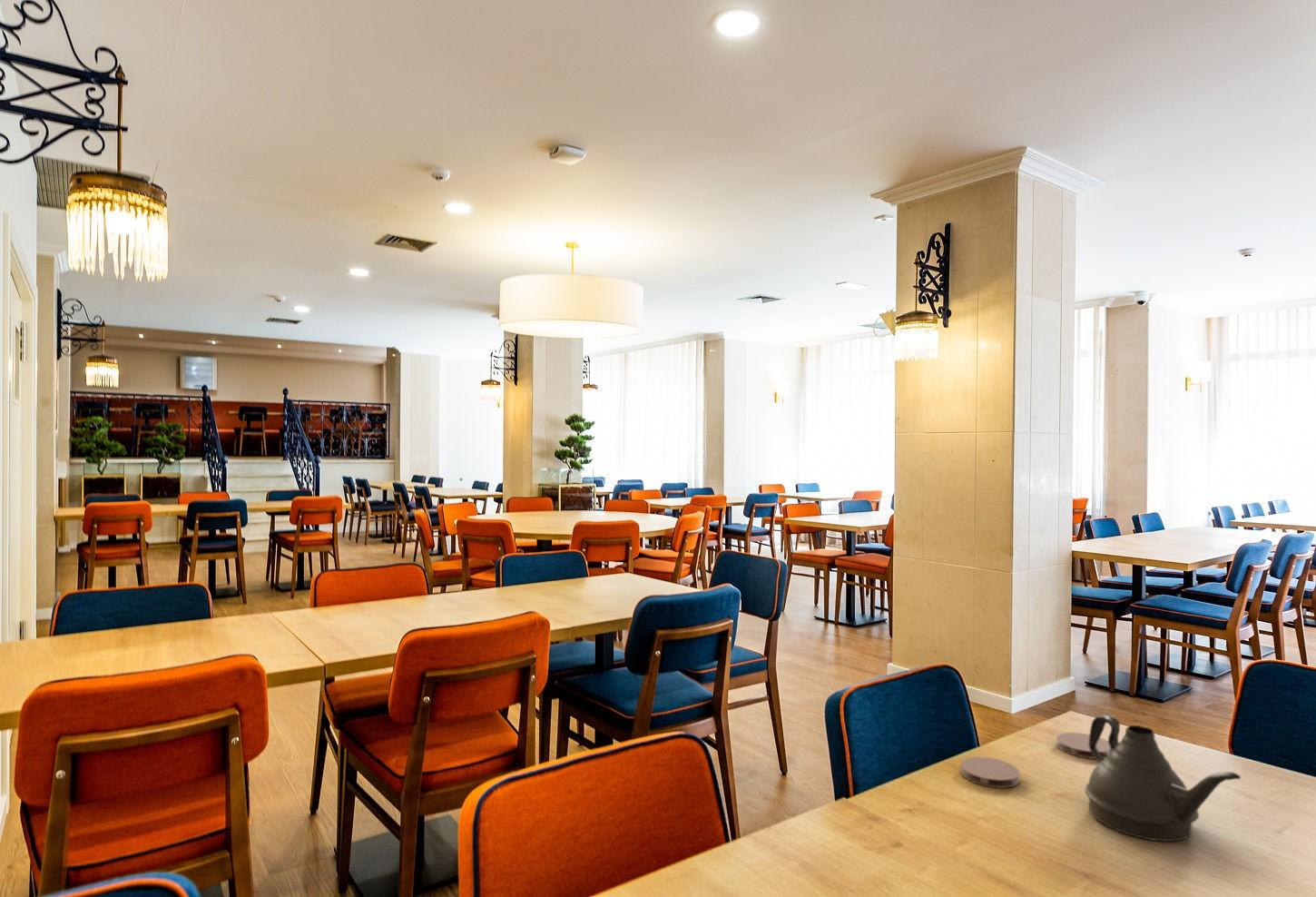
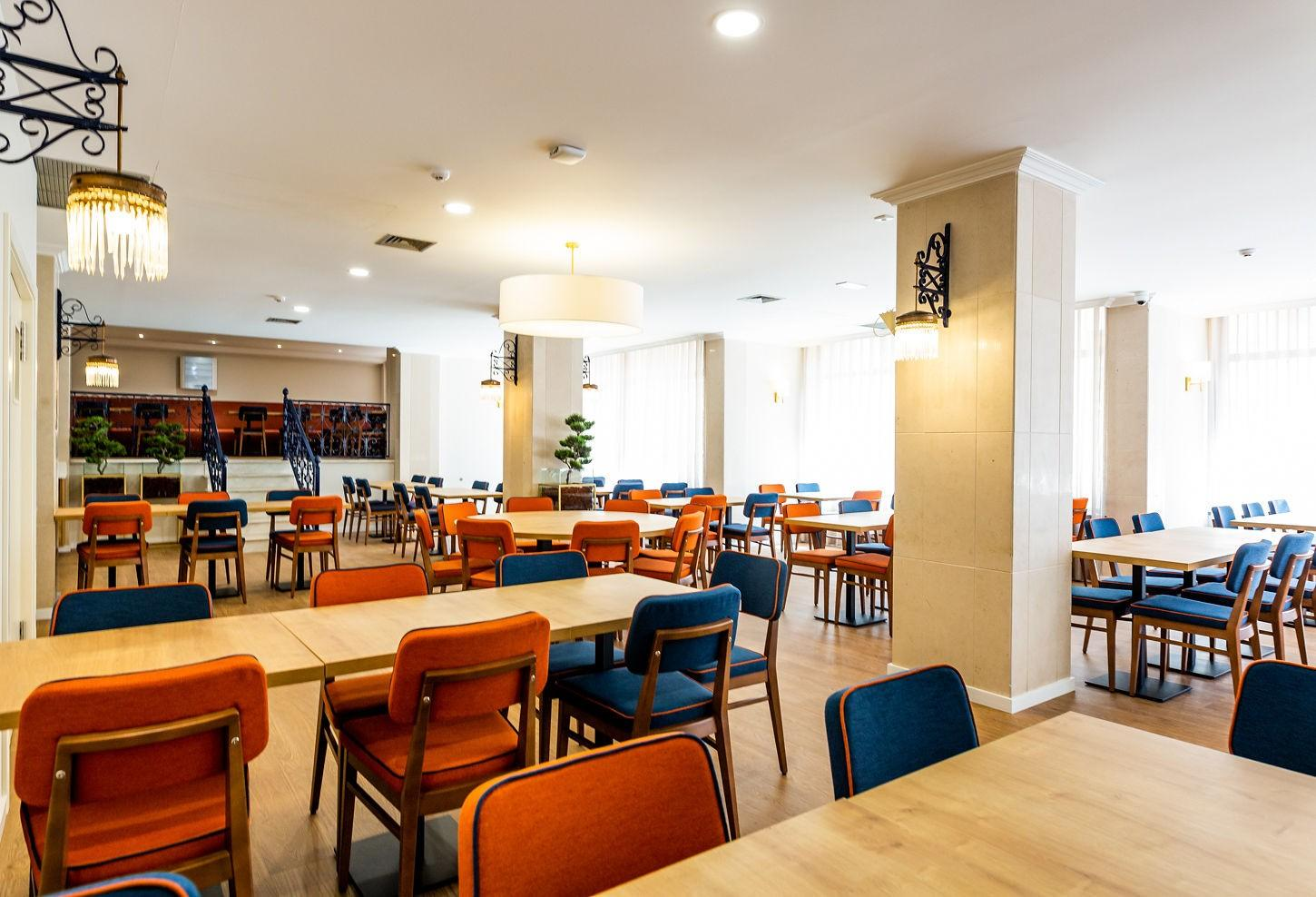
- coaster (989, 772)
- coaster (1084, 744)
- teapot (1155, 782)
